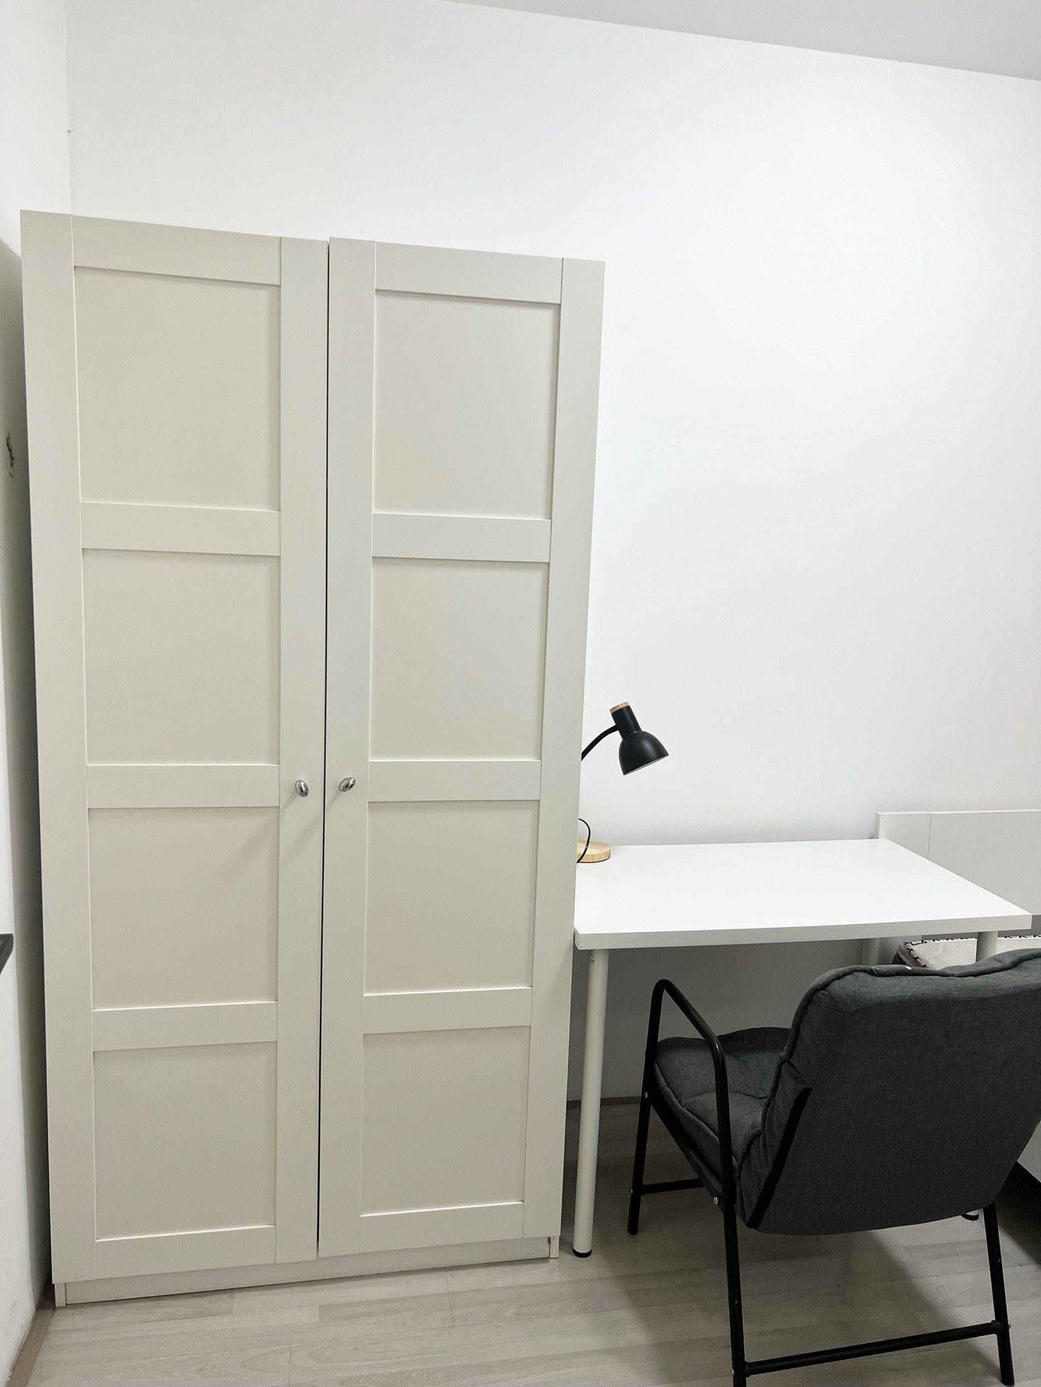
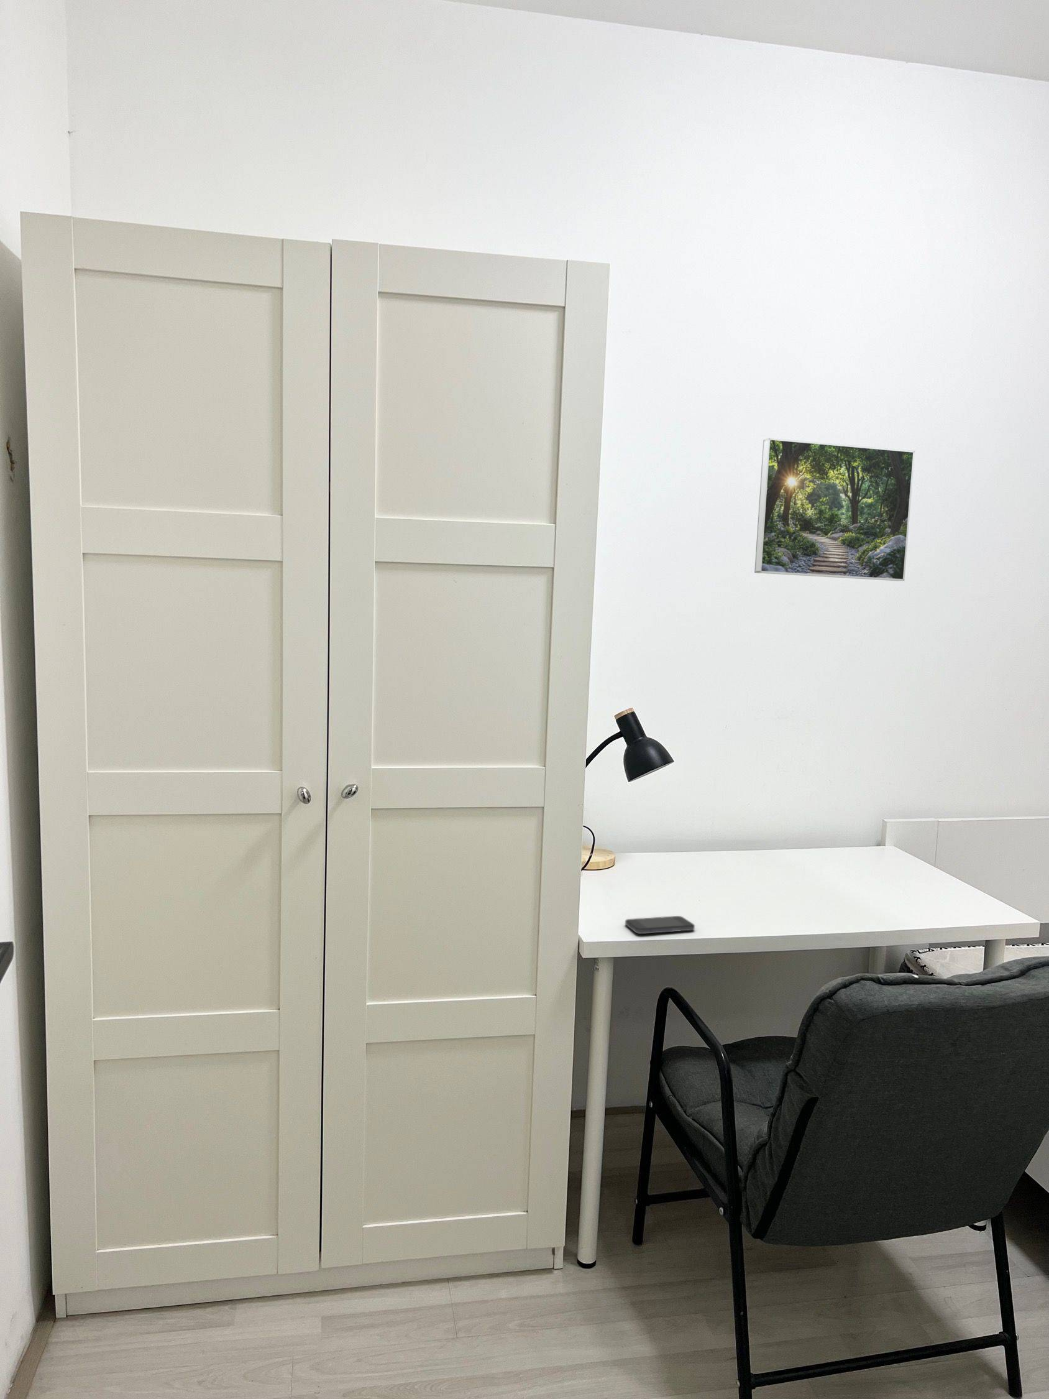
+ smartphone (659, 925)
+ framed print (834, 512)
